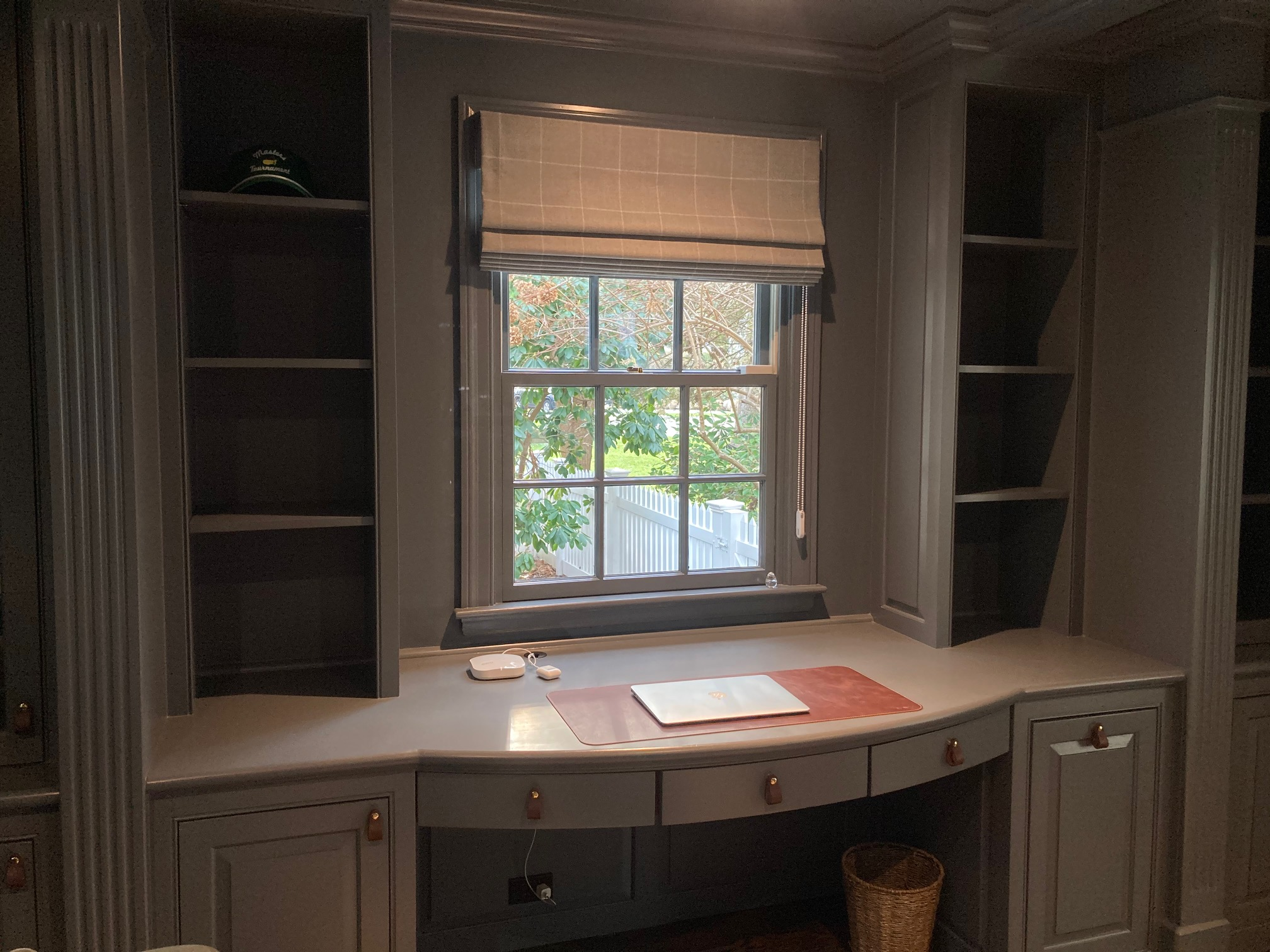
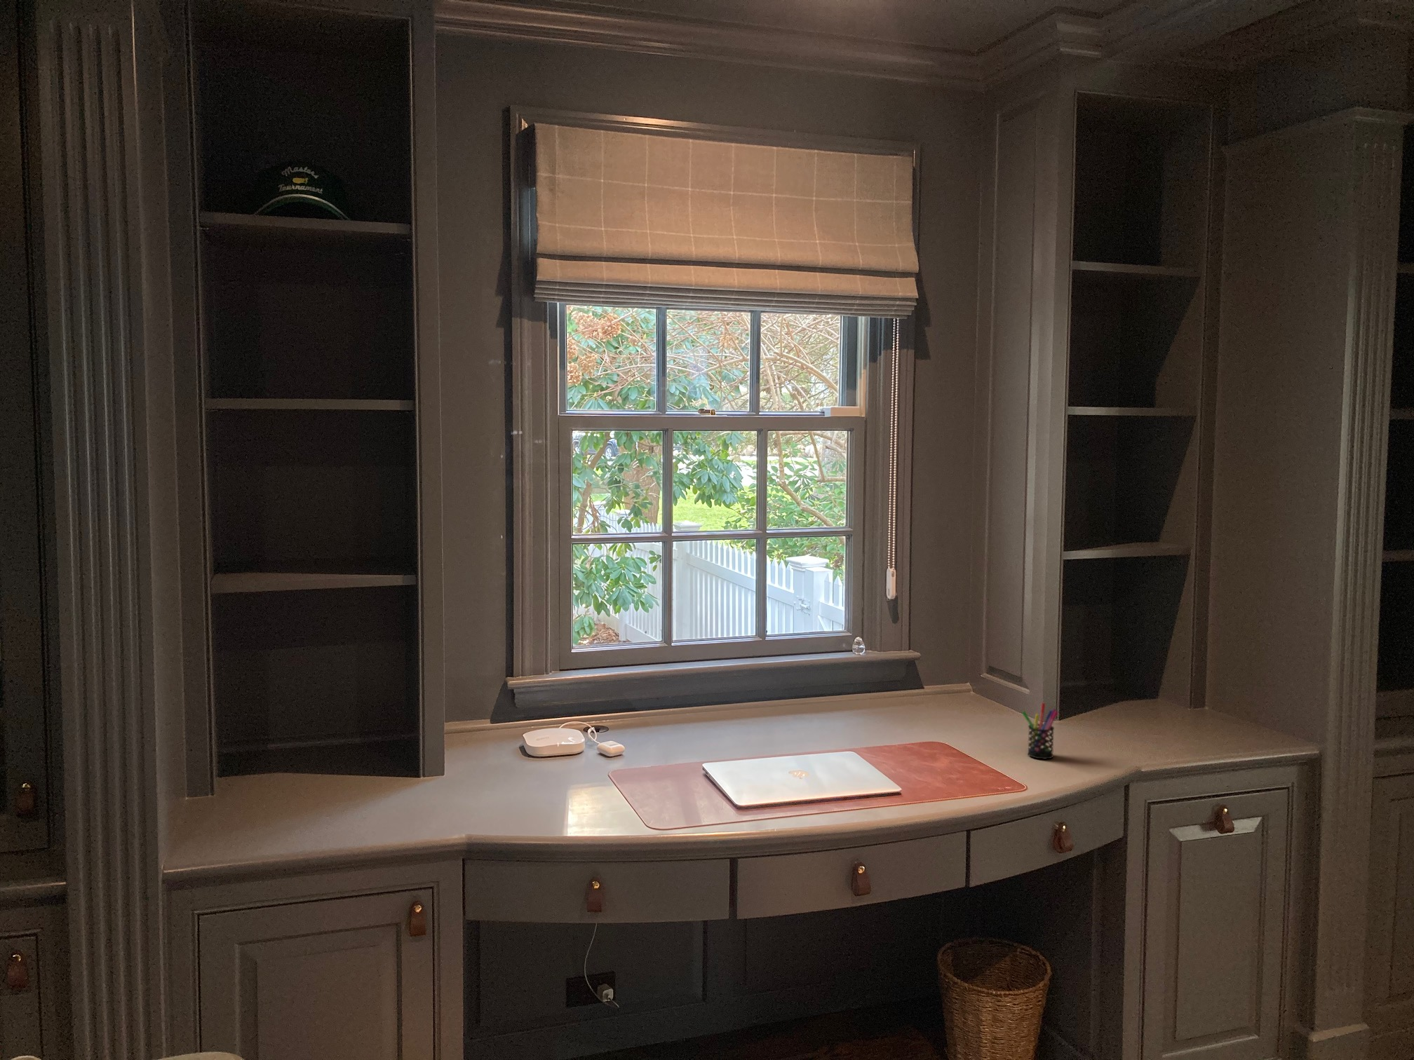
+ pen holder (1038, 729)
